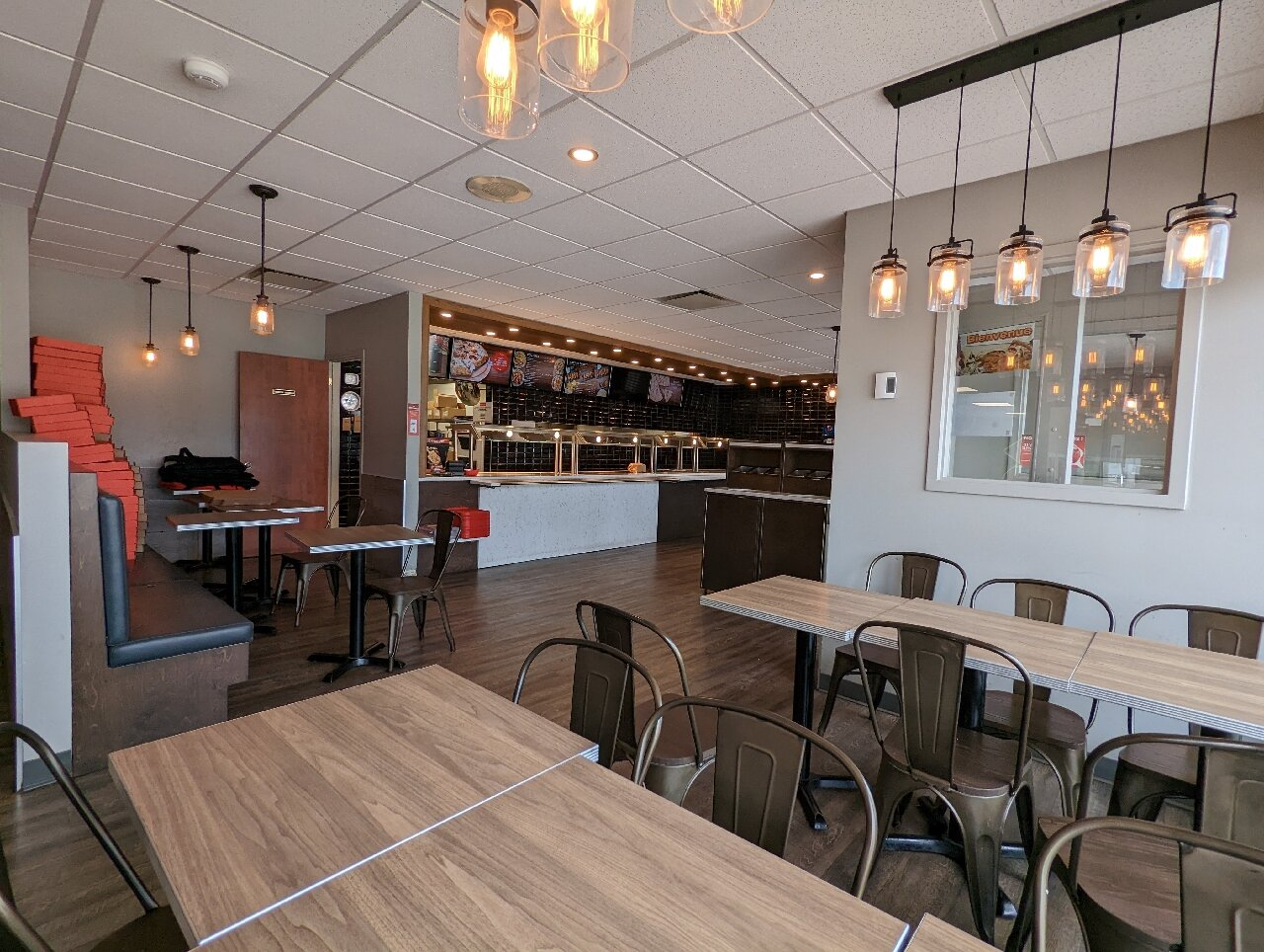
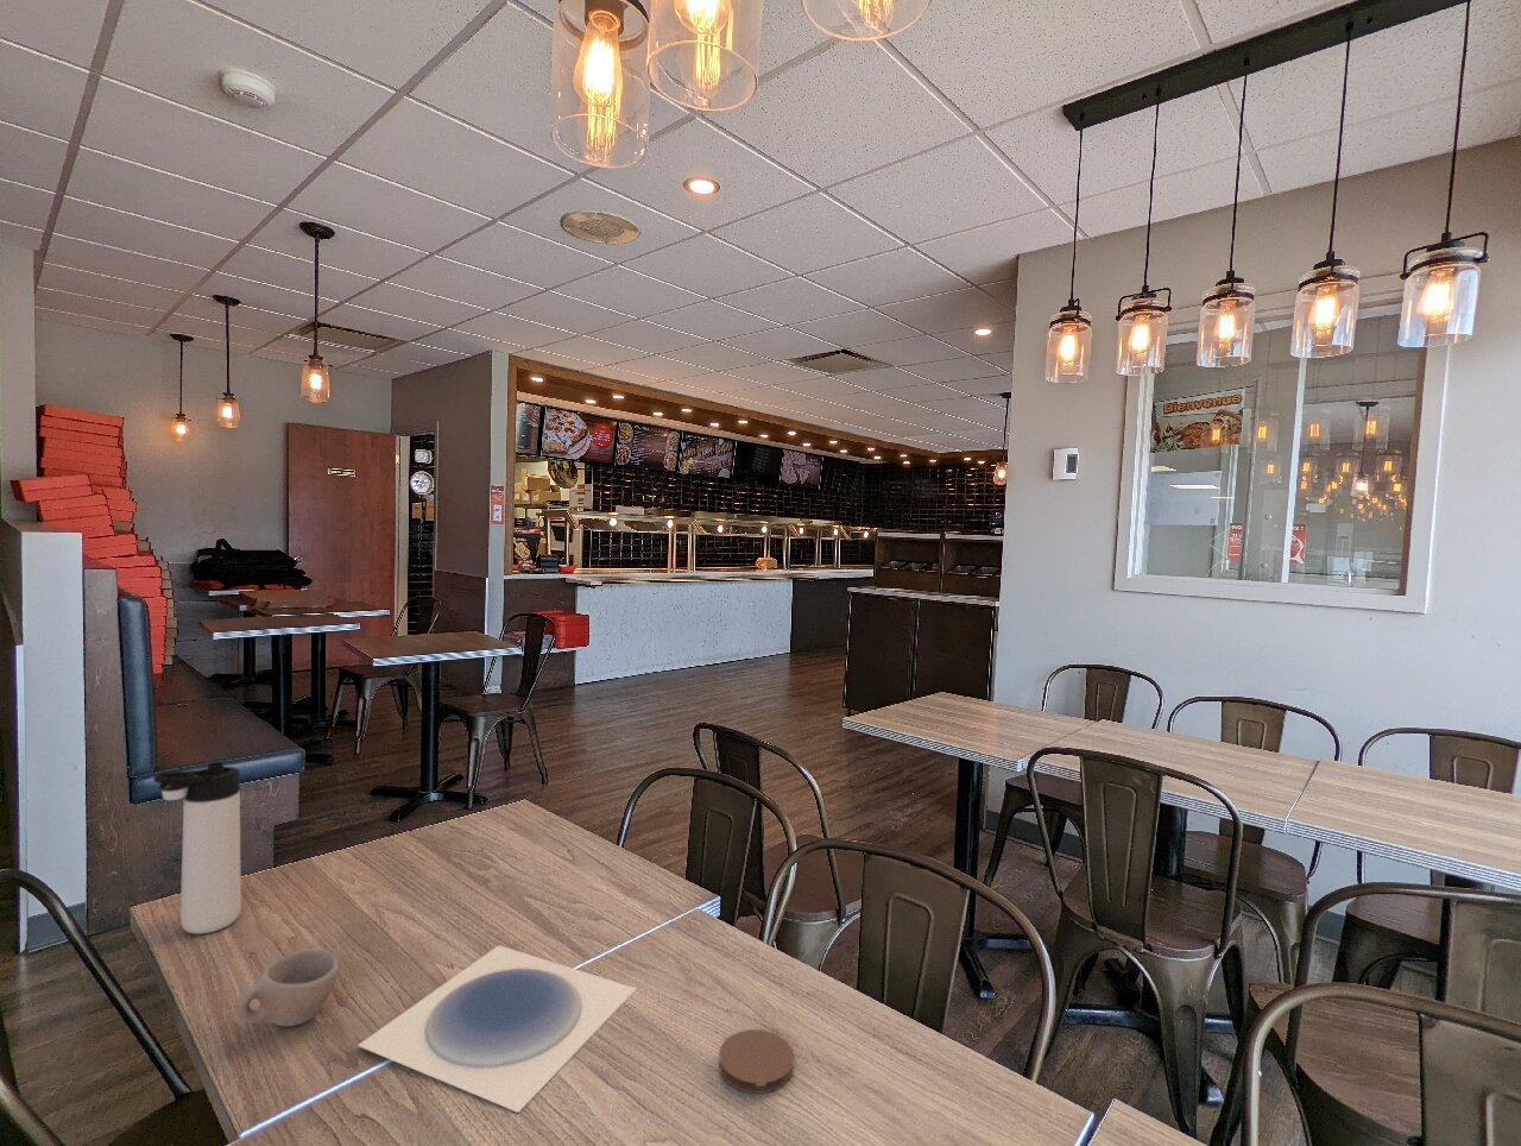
+ thermos bottle (199, 847)
+ plate (507, 1006)
+ cup (288, 997)
+ coaster (756, 1059)
